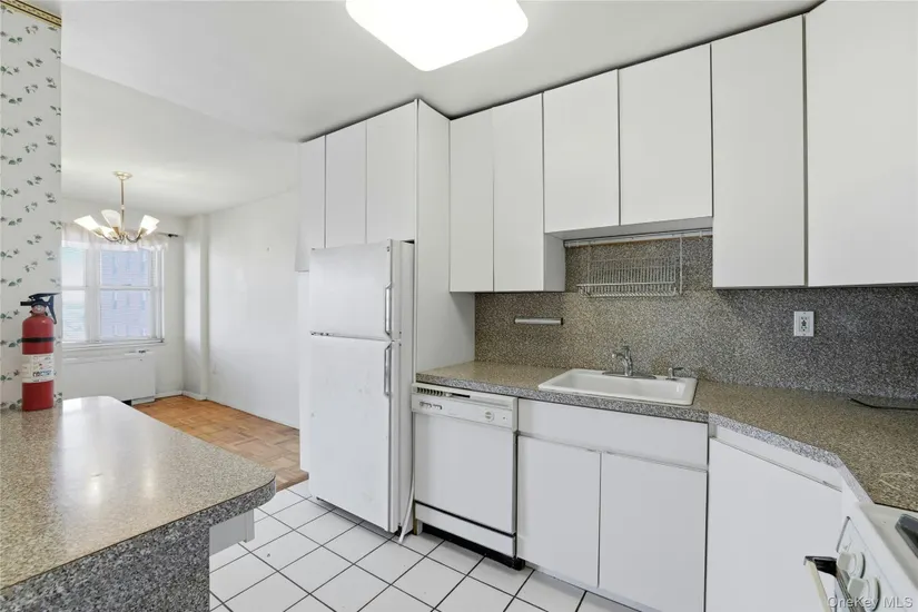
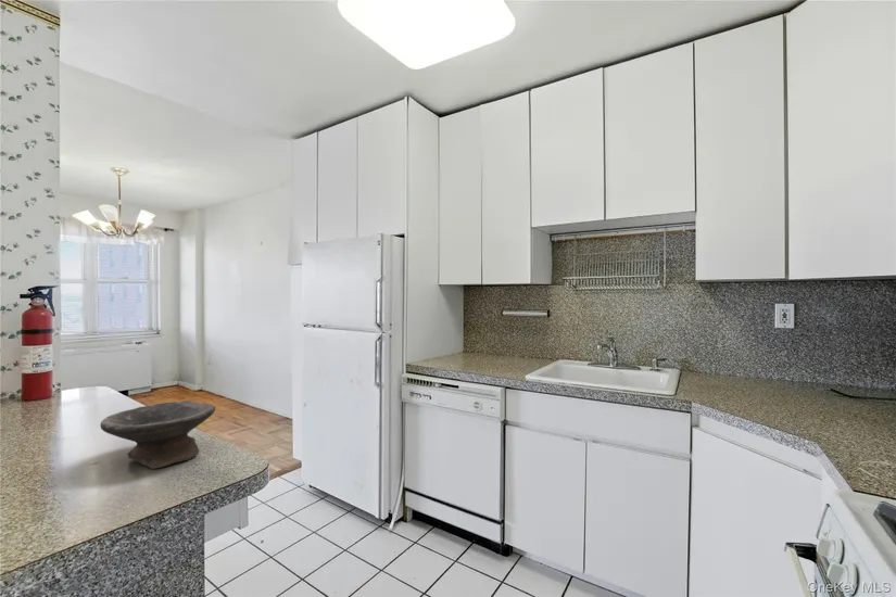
+ bowl (161, 432)
